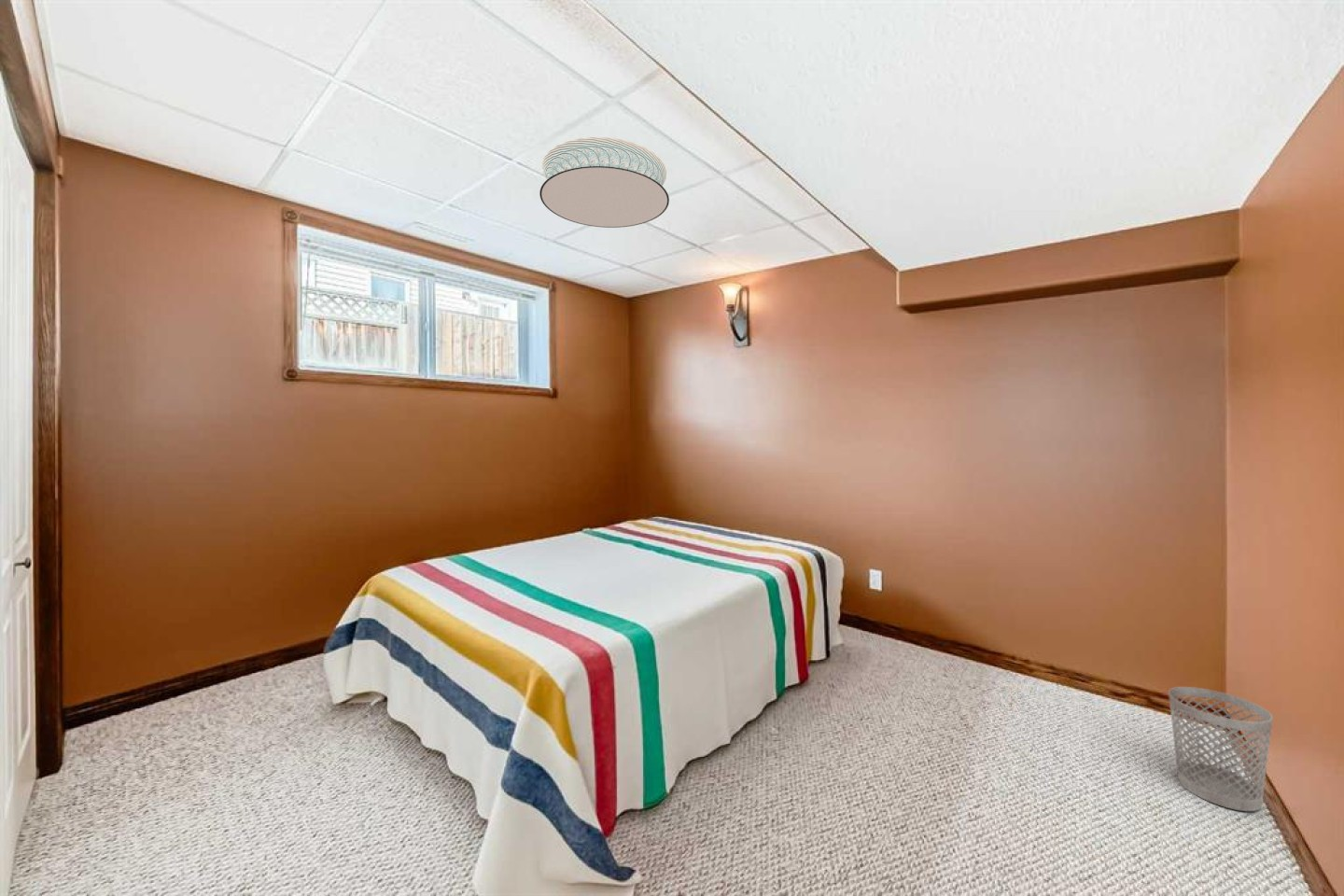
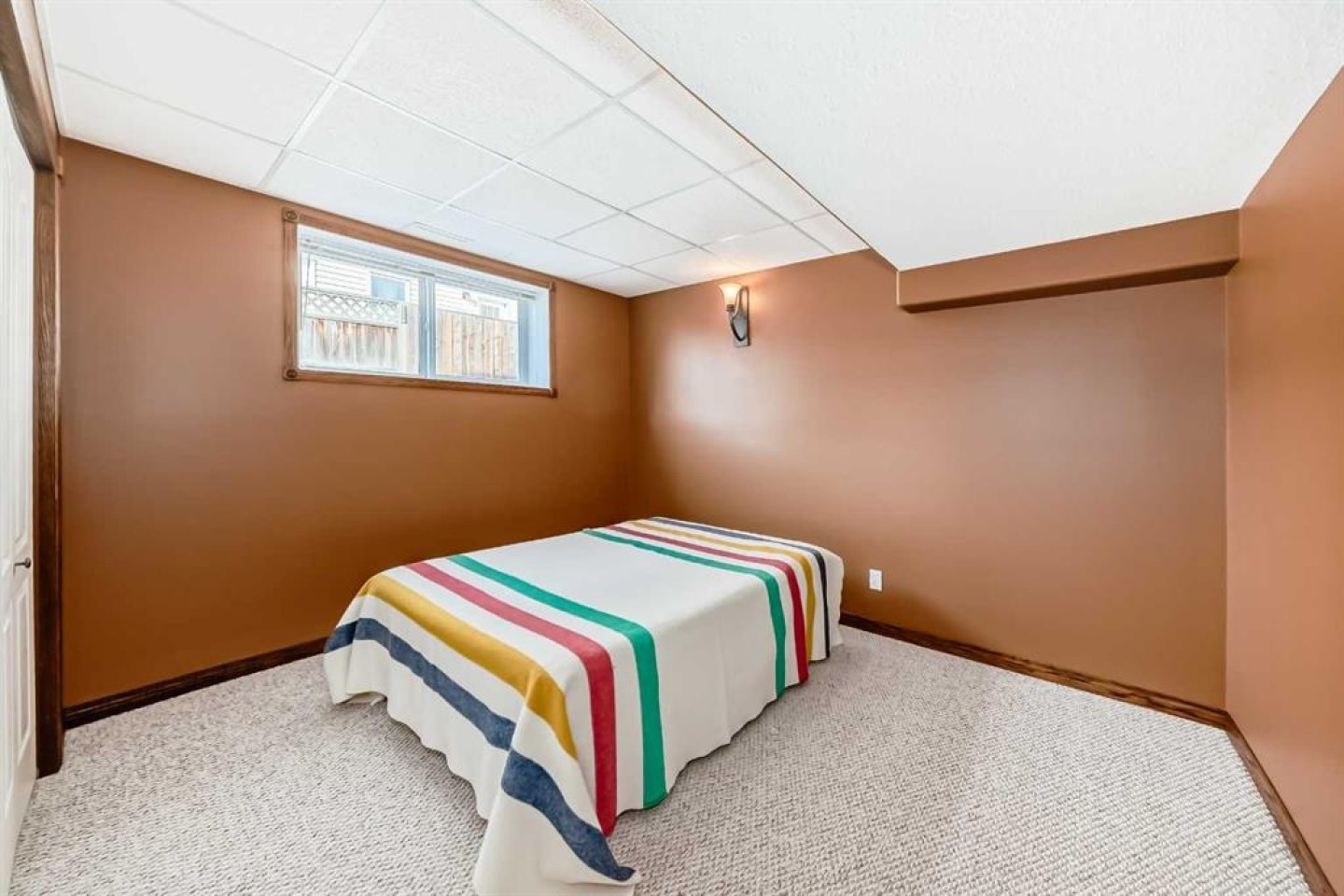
- wastebasket (1218, 747)
- ceiling light (605, 187)
